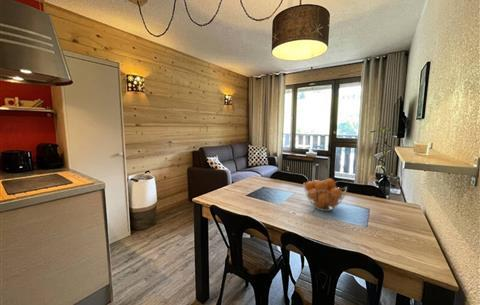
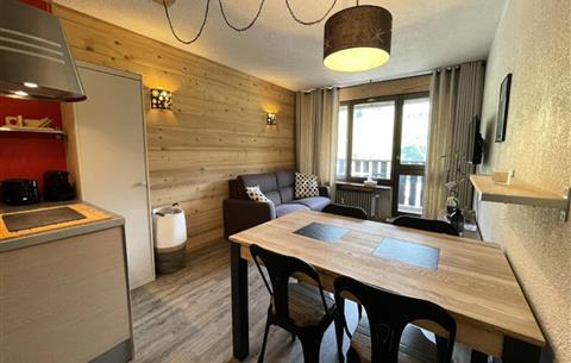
- fruit basket (324, 193)
